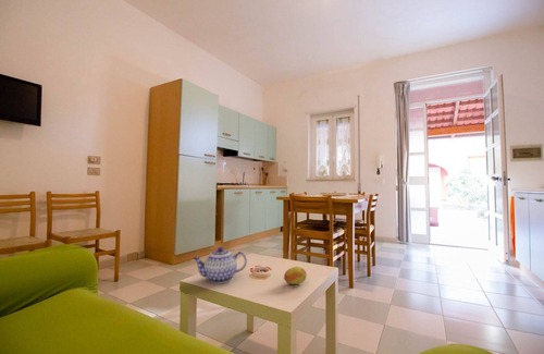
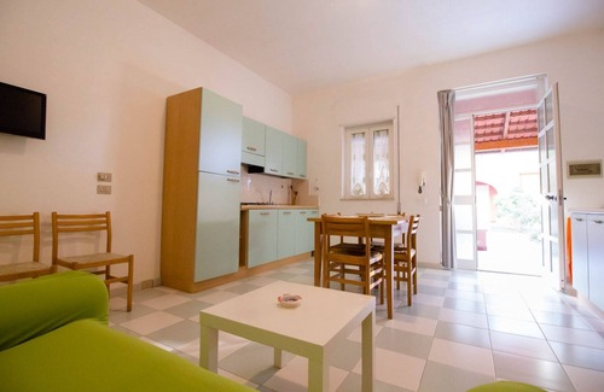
- fruit (295, 274)
- teapot (220, 263)
